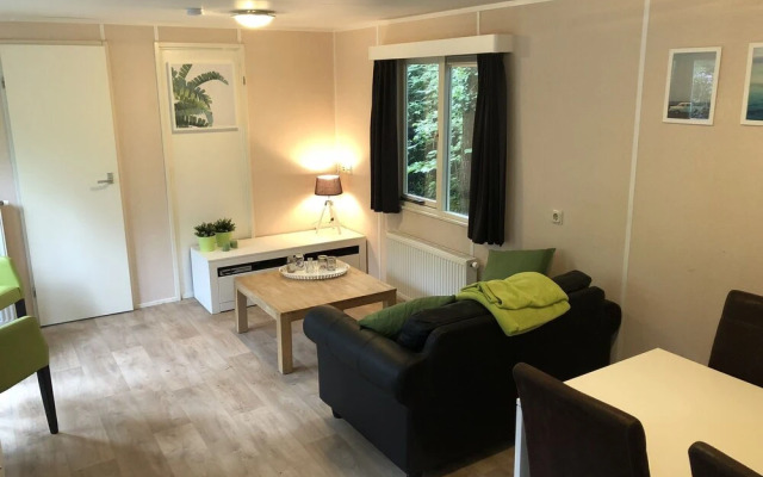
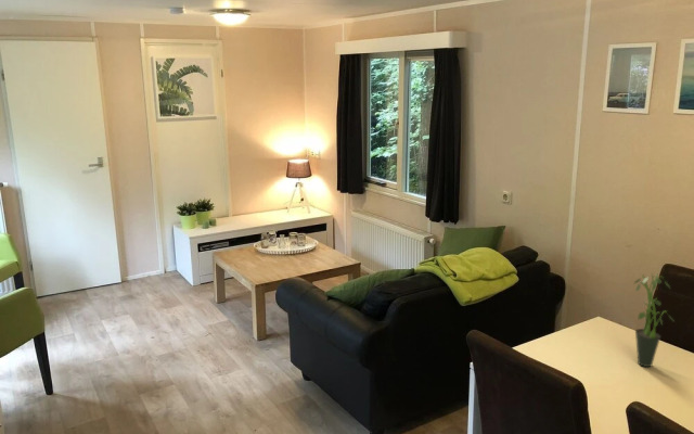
+ potted plant (650, 318)
